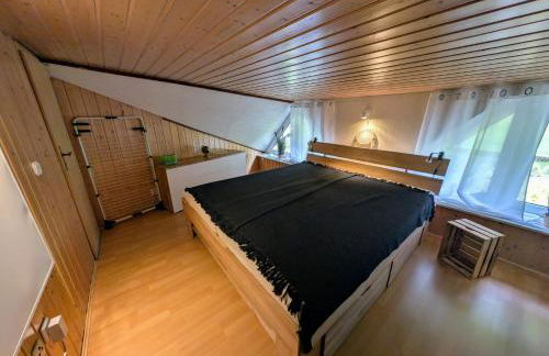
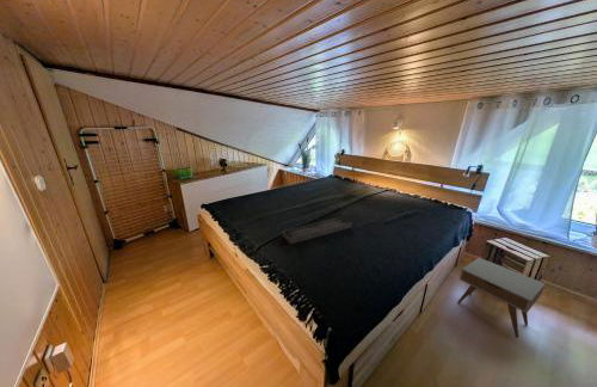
+ nightstand (496, 294)
+ tray (318, 229)
